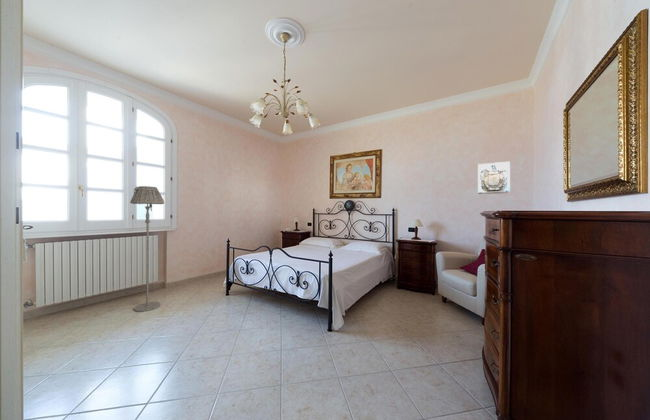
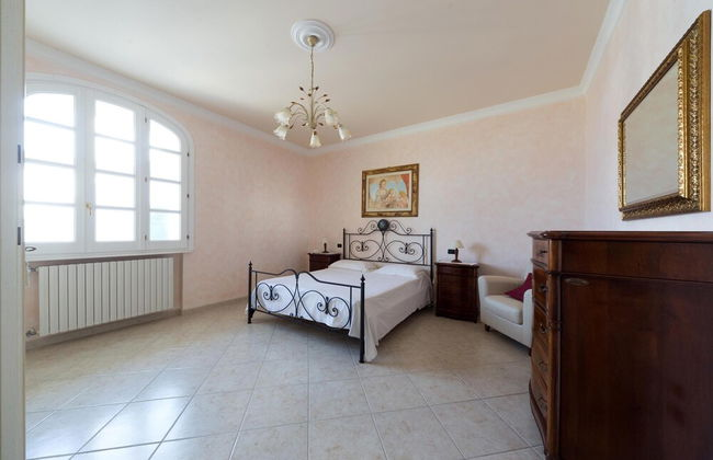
- wall sculpture (493, 178)
- floor lamp (147, 246)
